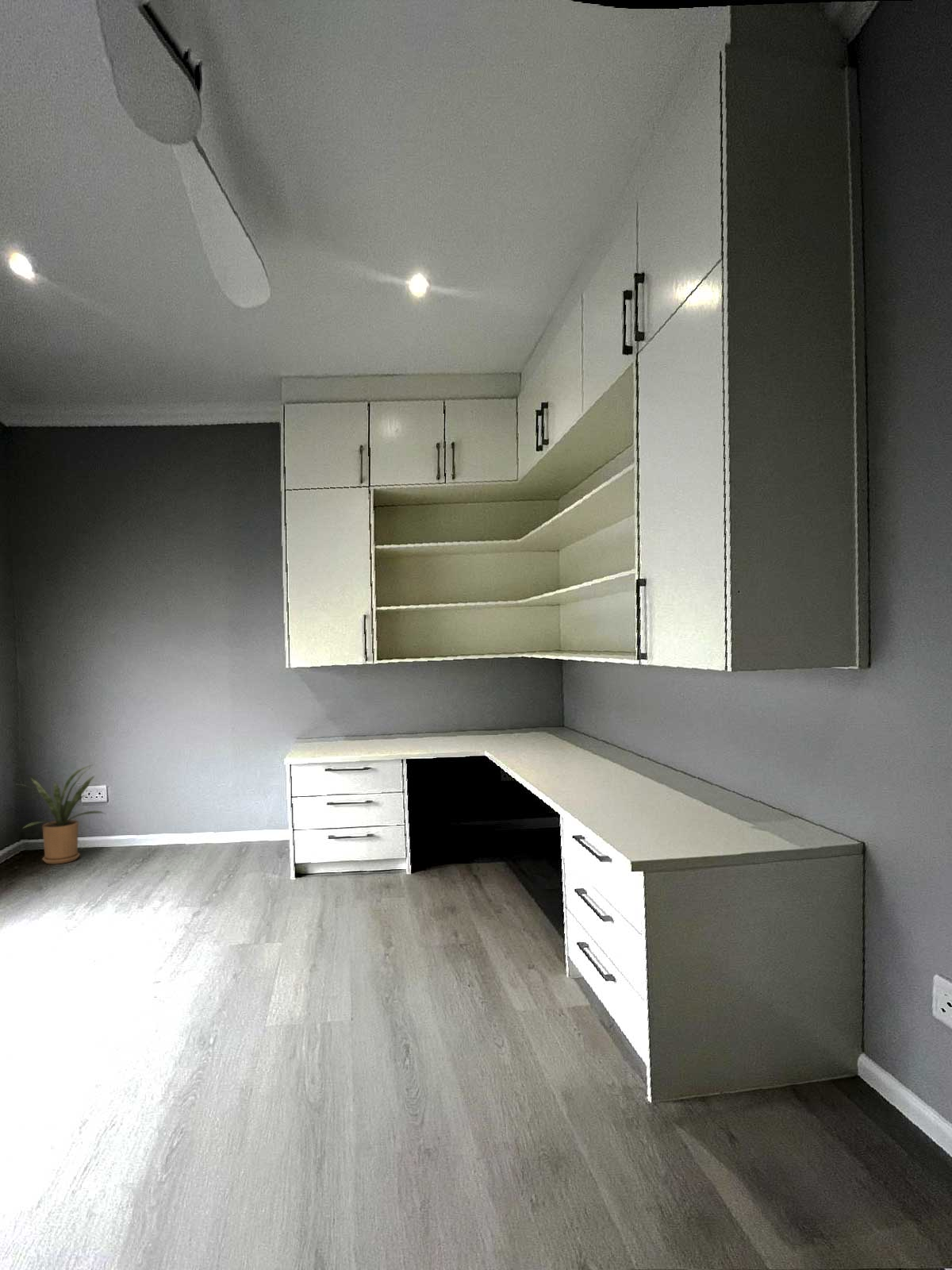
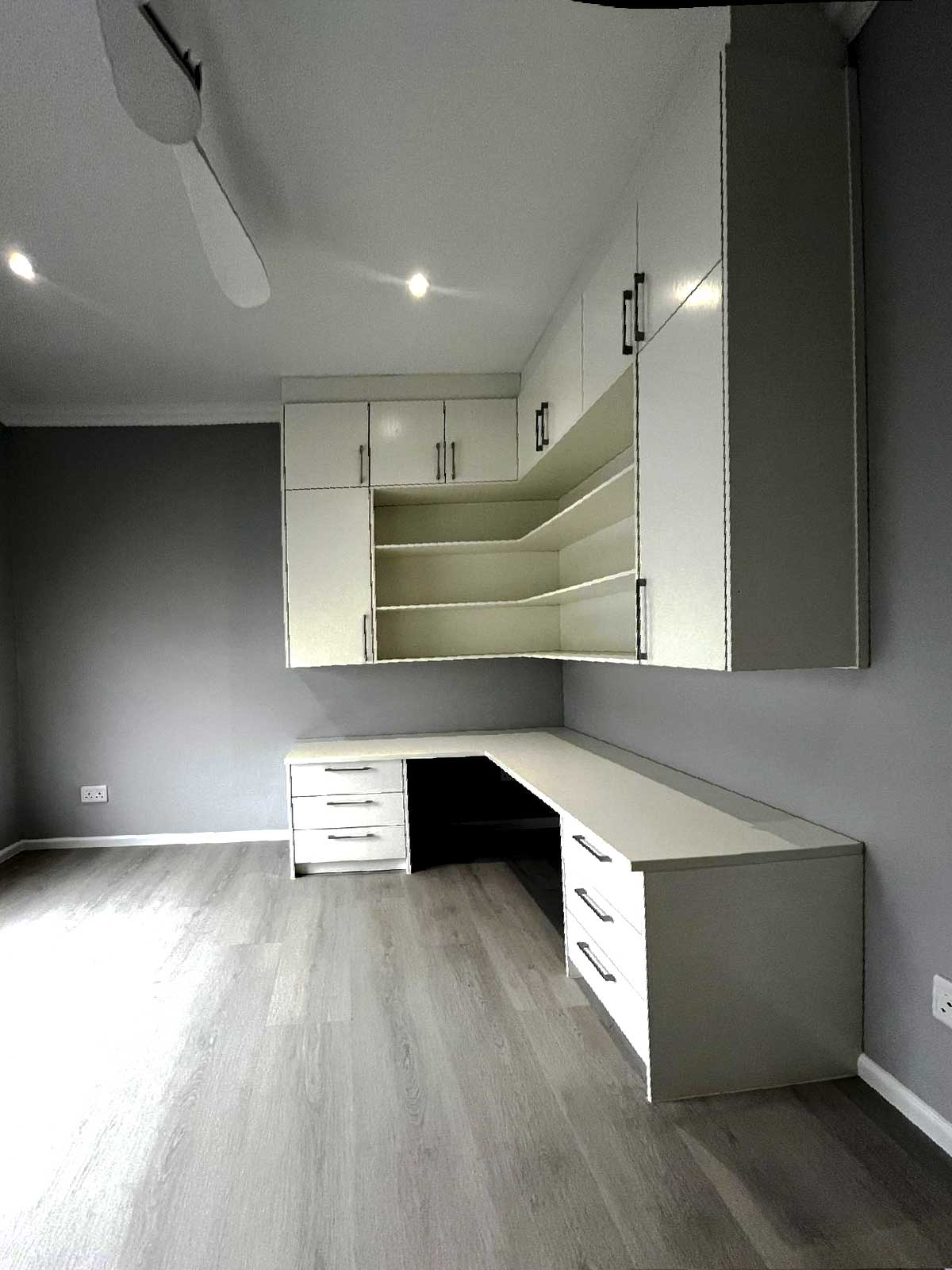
- house plant (60, 812)
